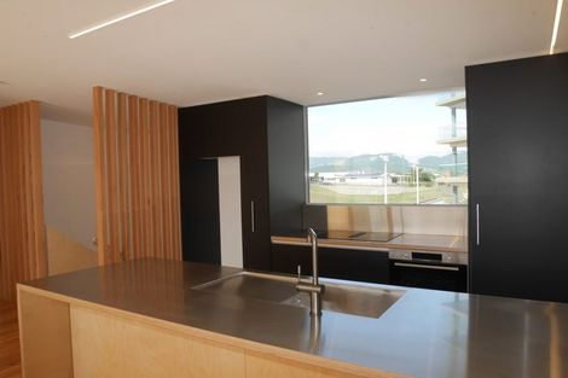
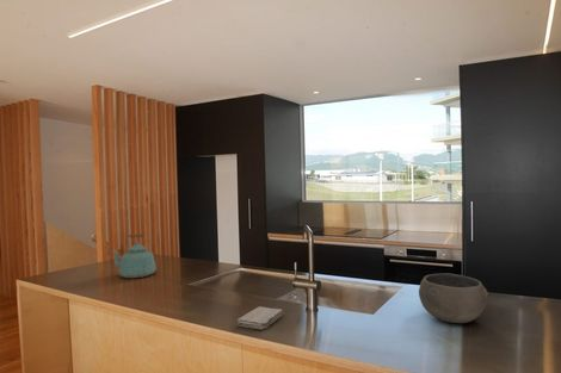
+ washcloth (260, 316)
+ bowl (451, 298)
+ kettle (132, 254)
